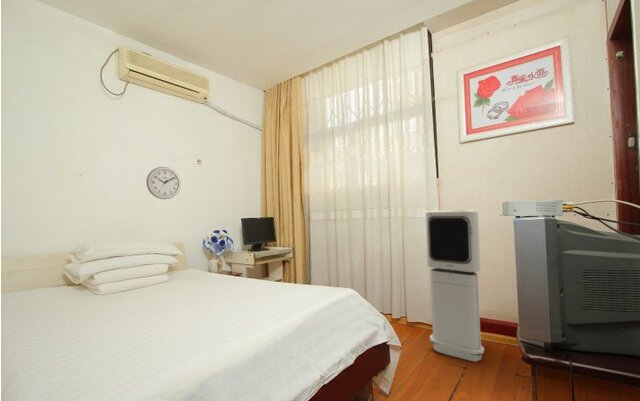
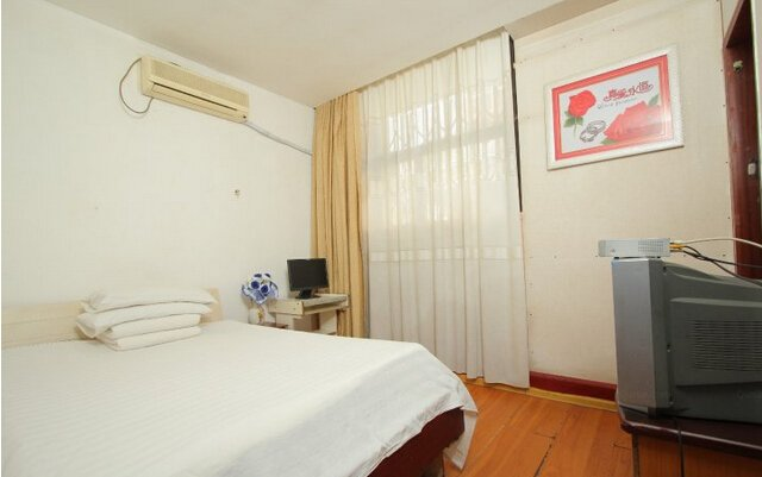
- air purifier (457, 278)
- wall clock (164, 183)
